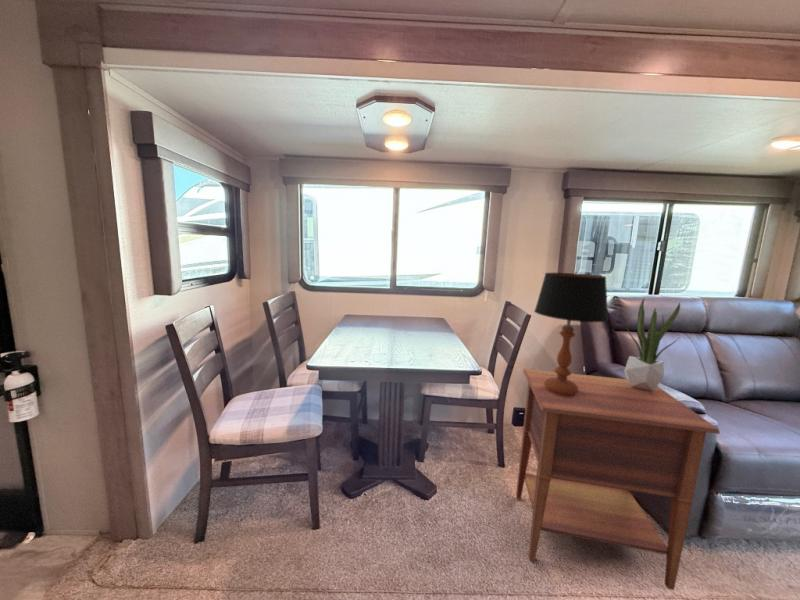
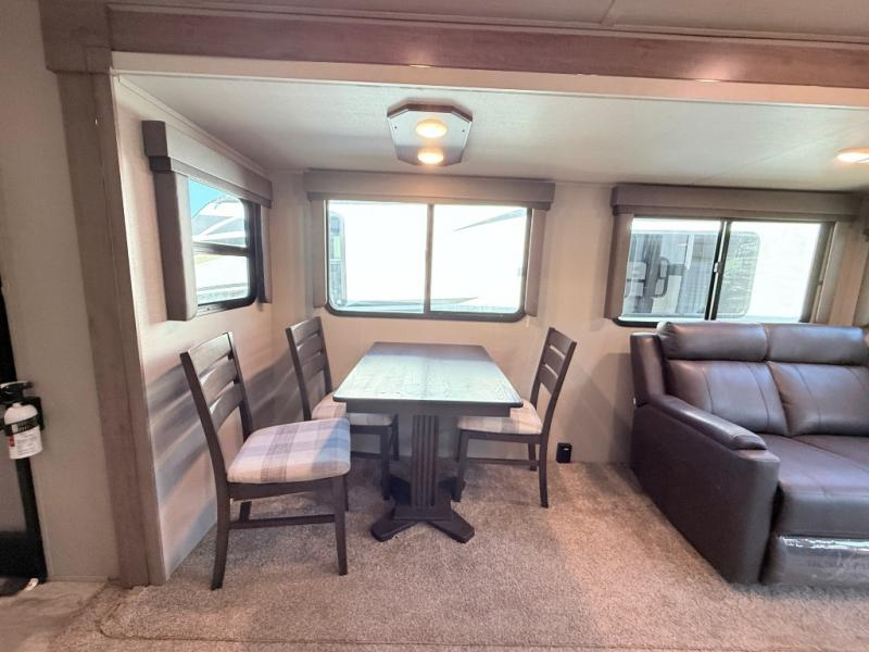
- nightstand (592, 467)
- potted plant (647, 343)
- table lamp (567, 333)
